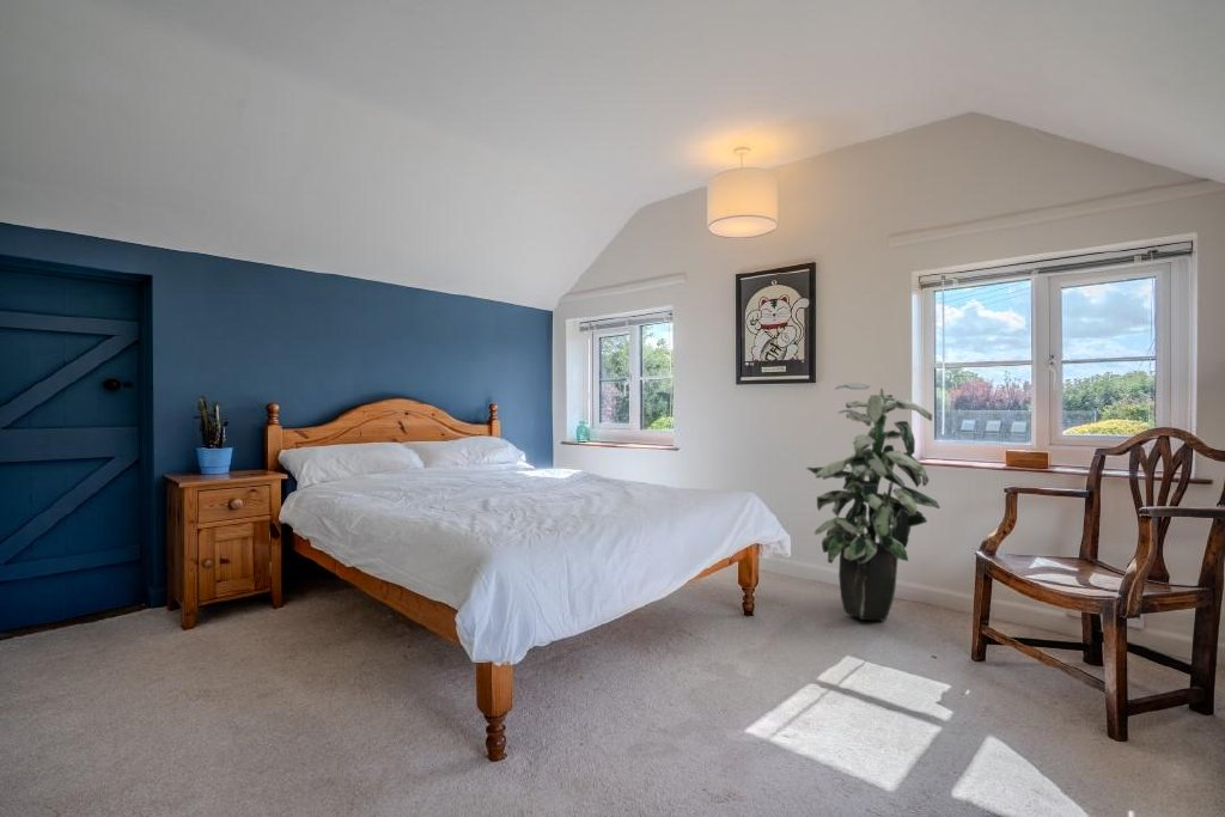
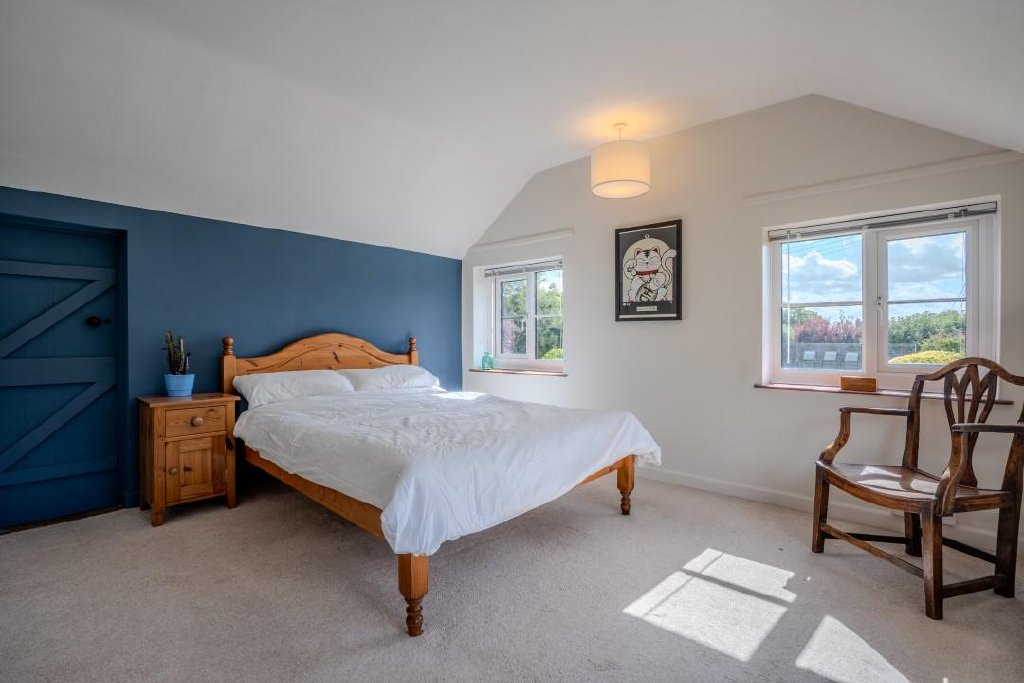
- indoor plant (866, 498)
